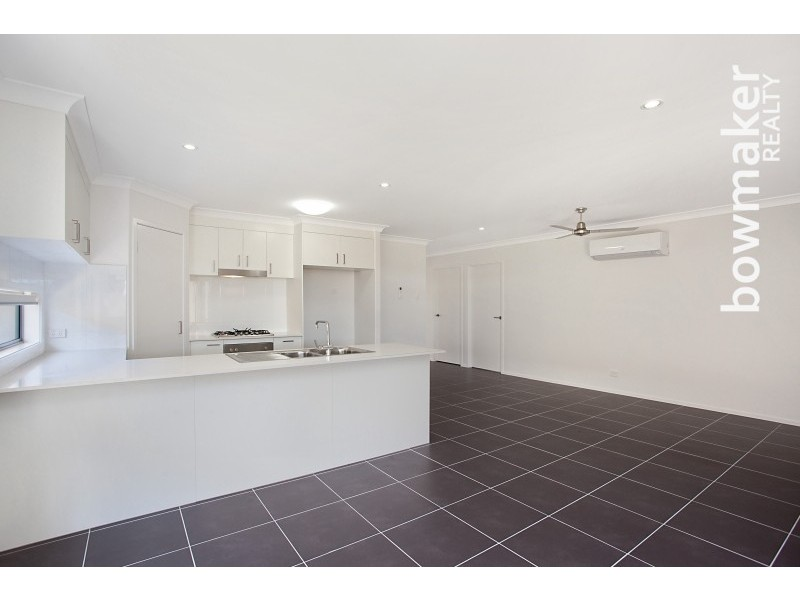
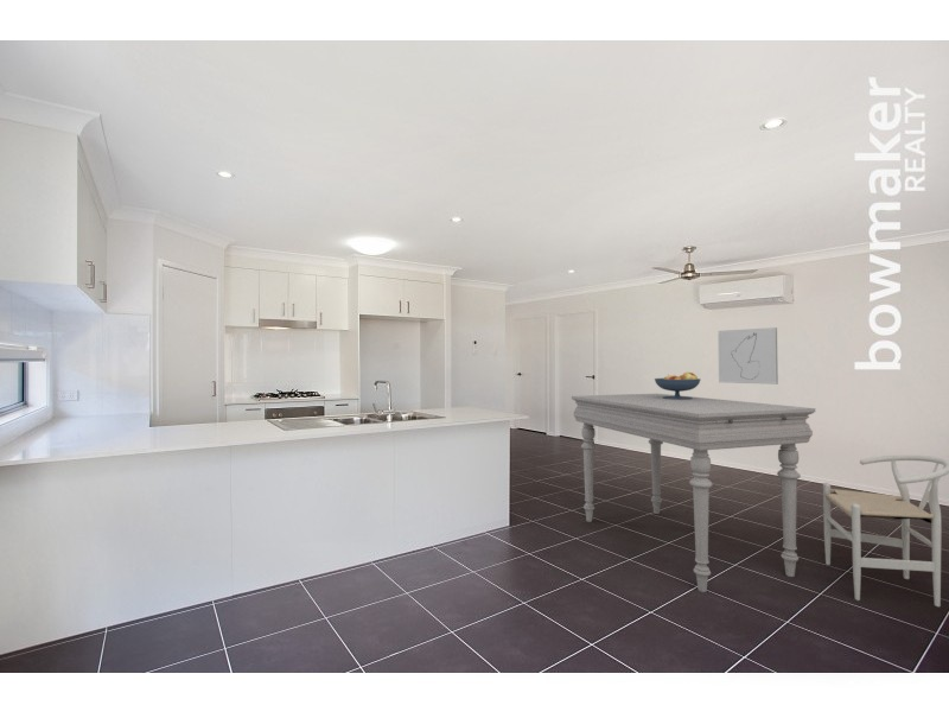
+ wall art (746, 356)
+ fruit bowl (676, 384)
+ chair (890, 517)
+ dining table (660, 472)
